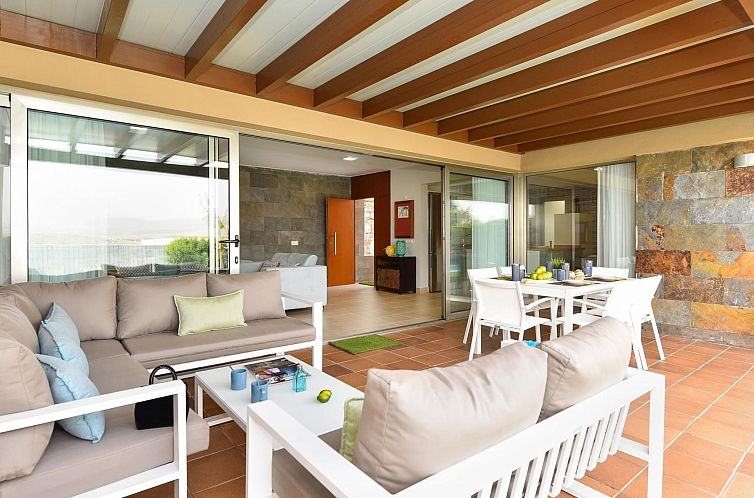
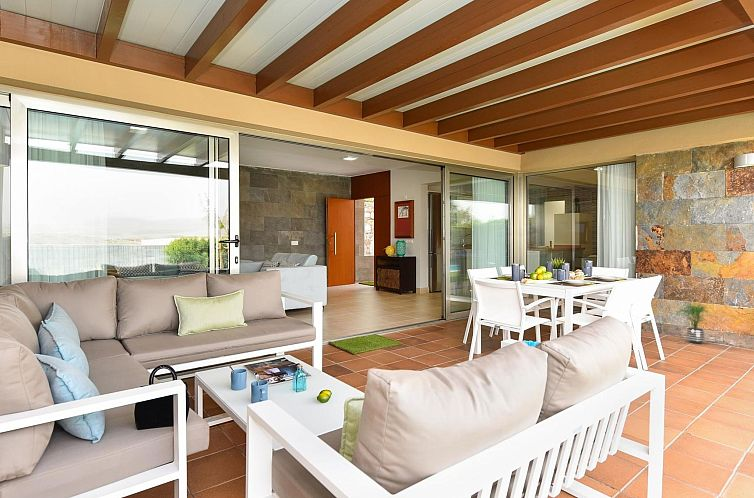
+ potted plant (694, 322)
